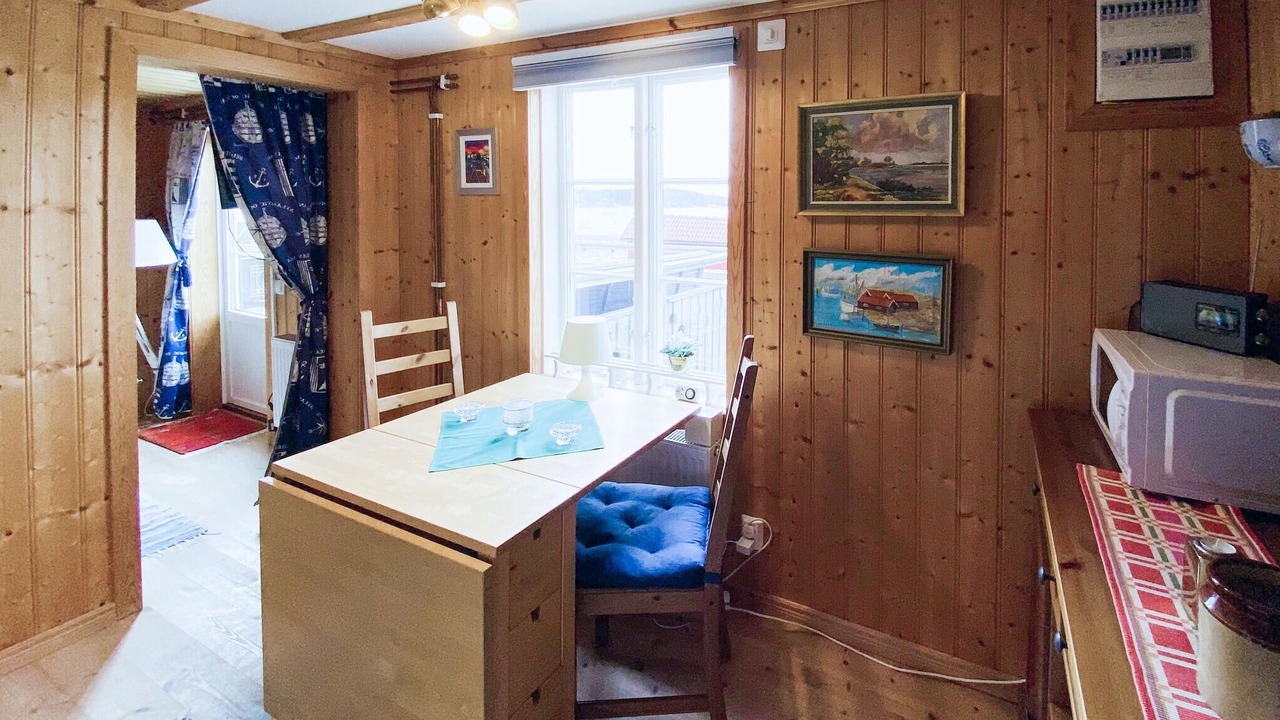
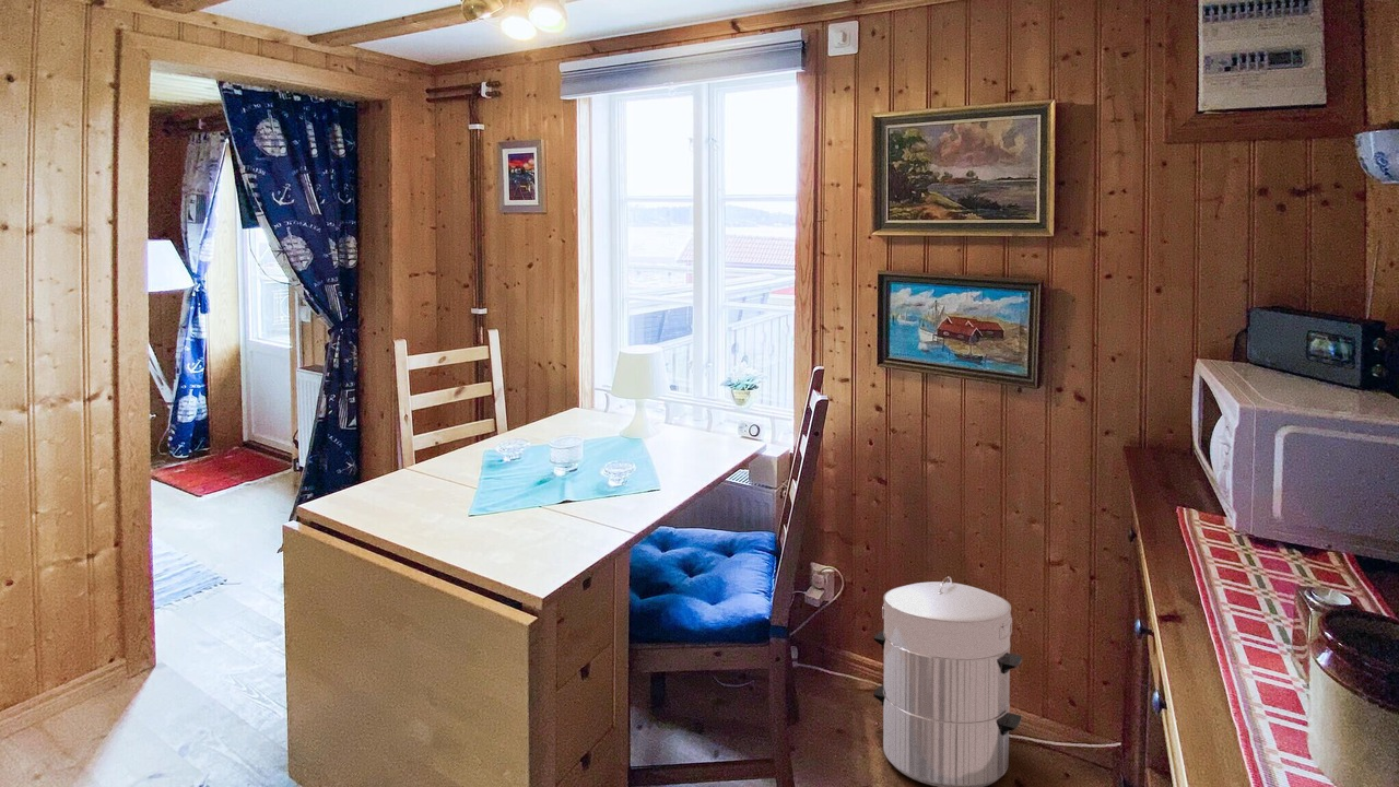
+ waste bin (944, 669)
